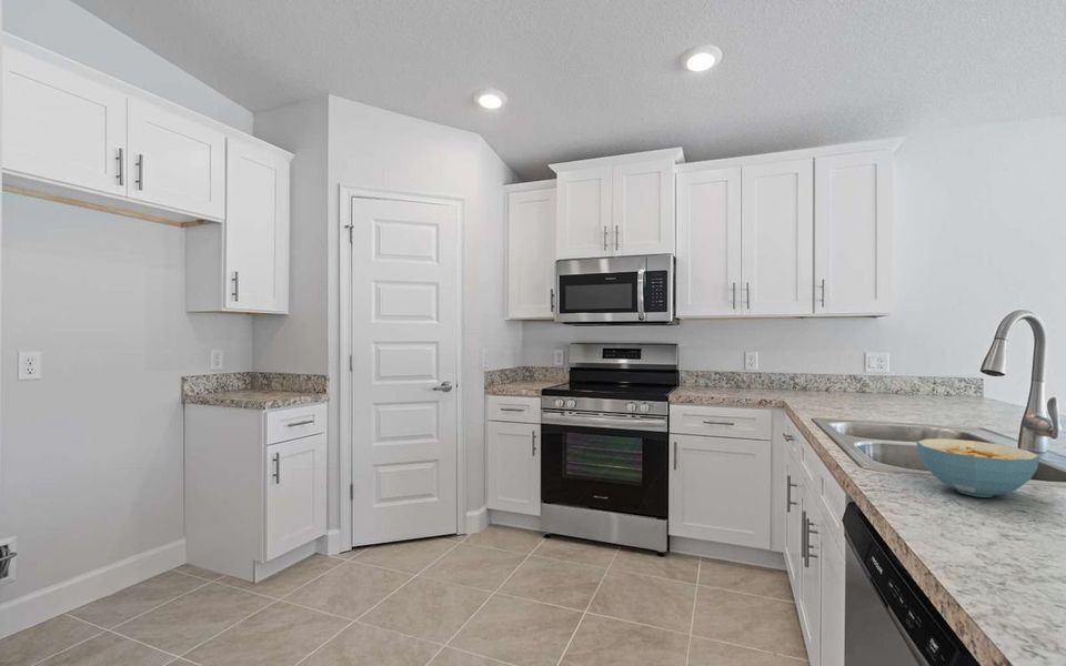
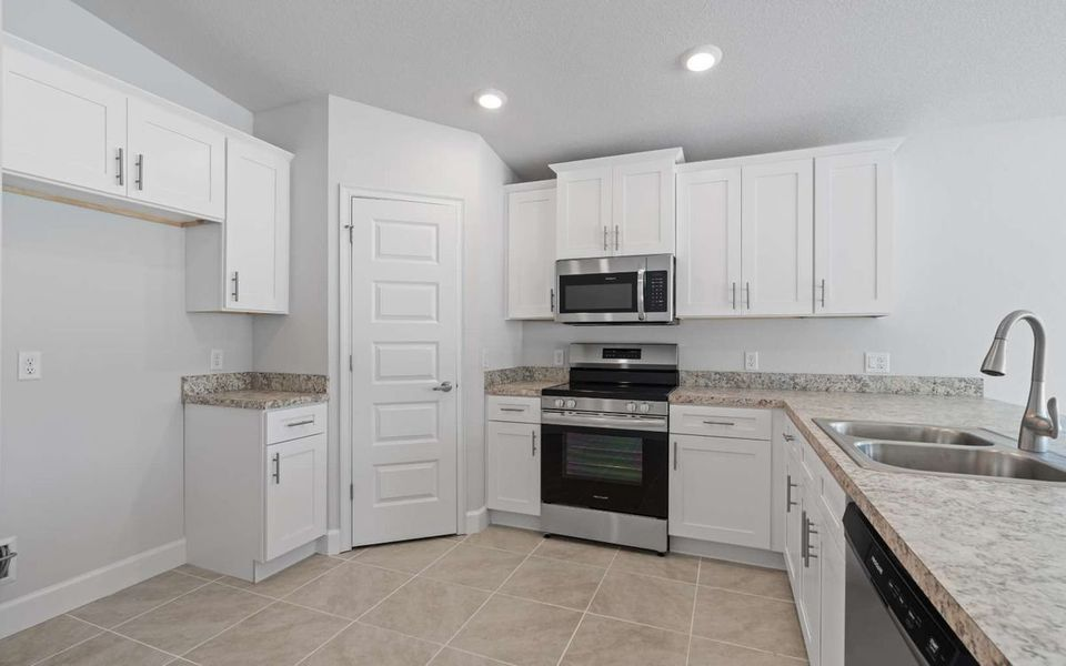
- cereal bowl (974, 470)
